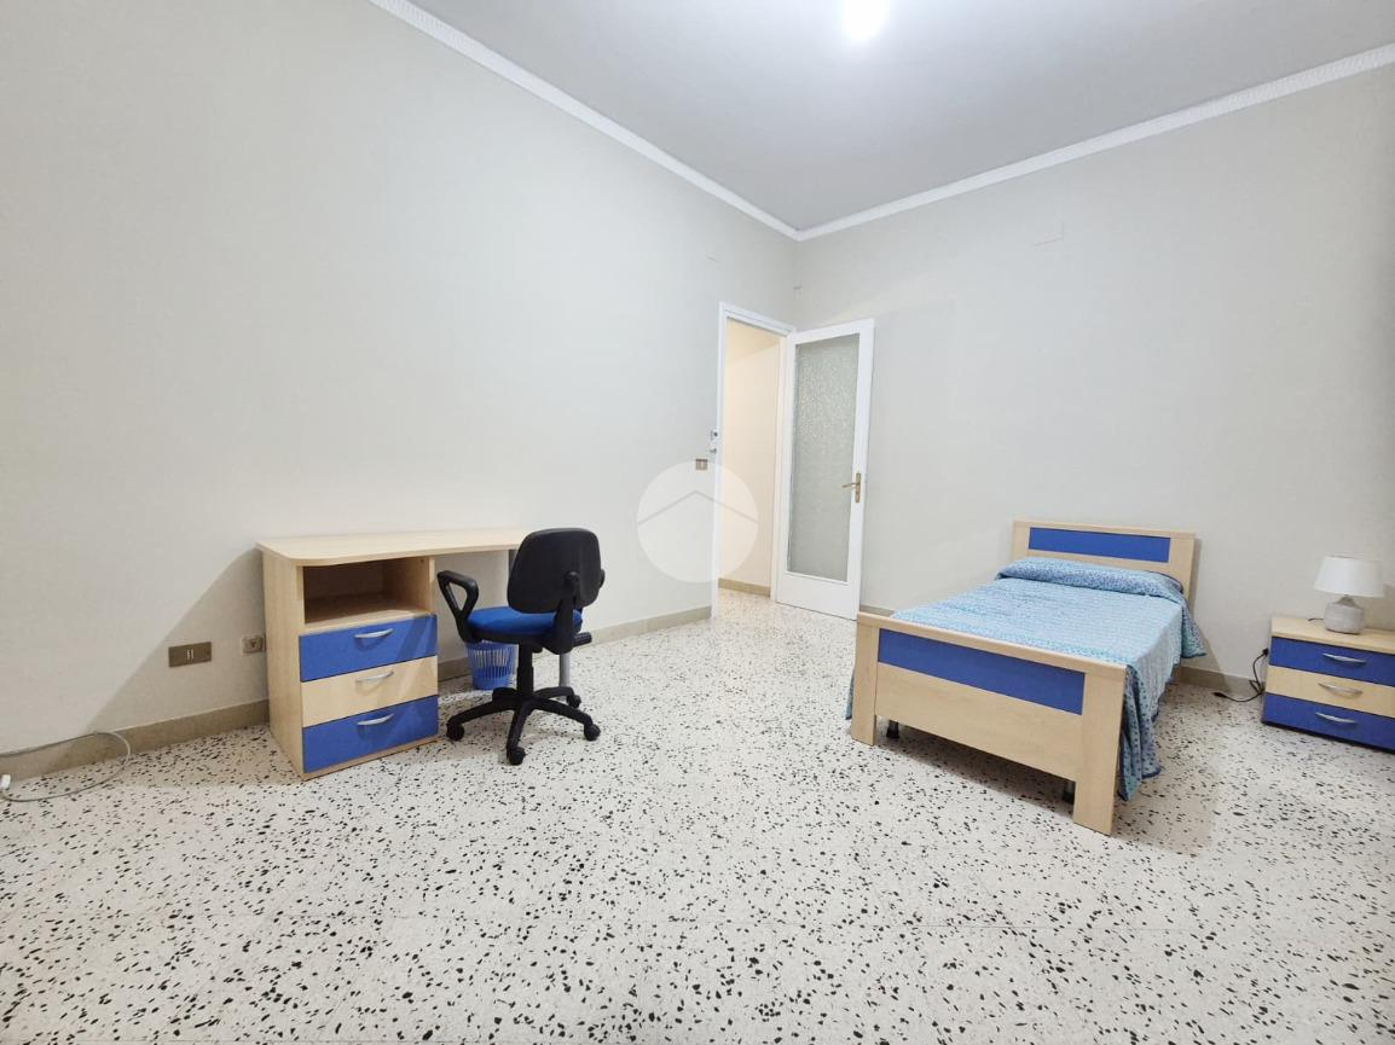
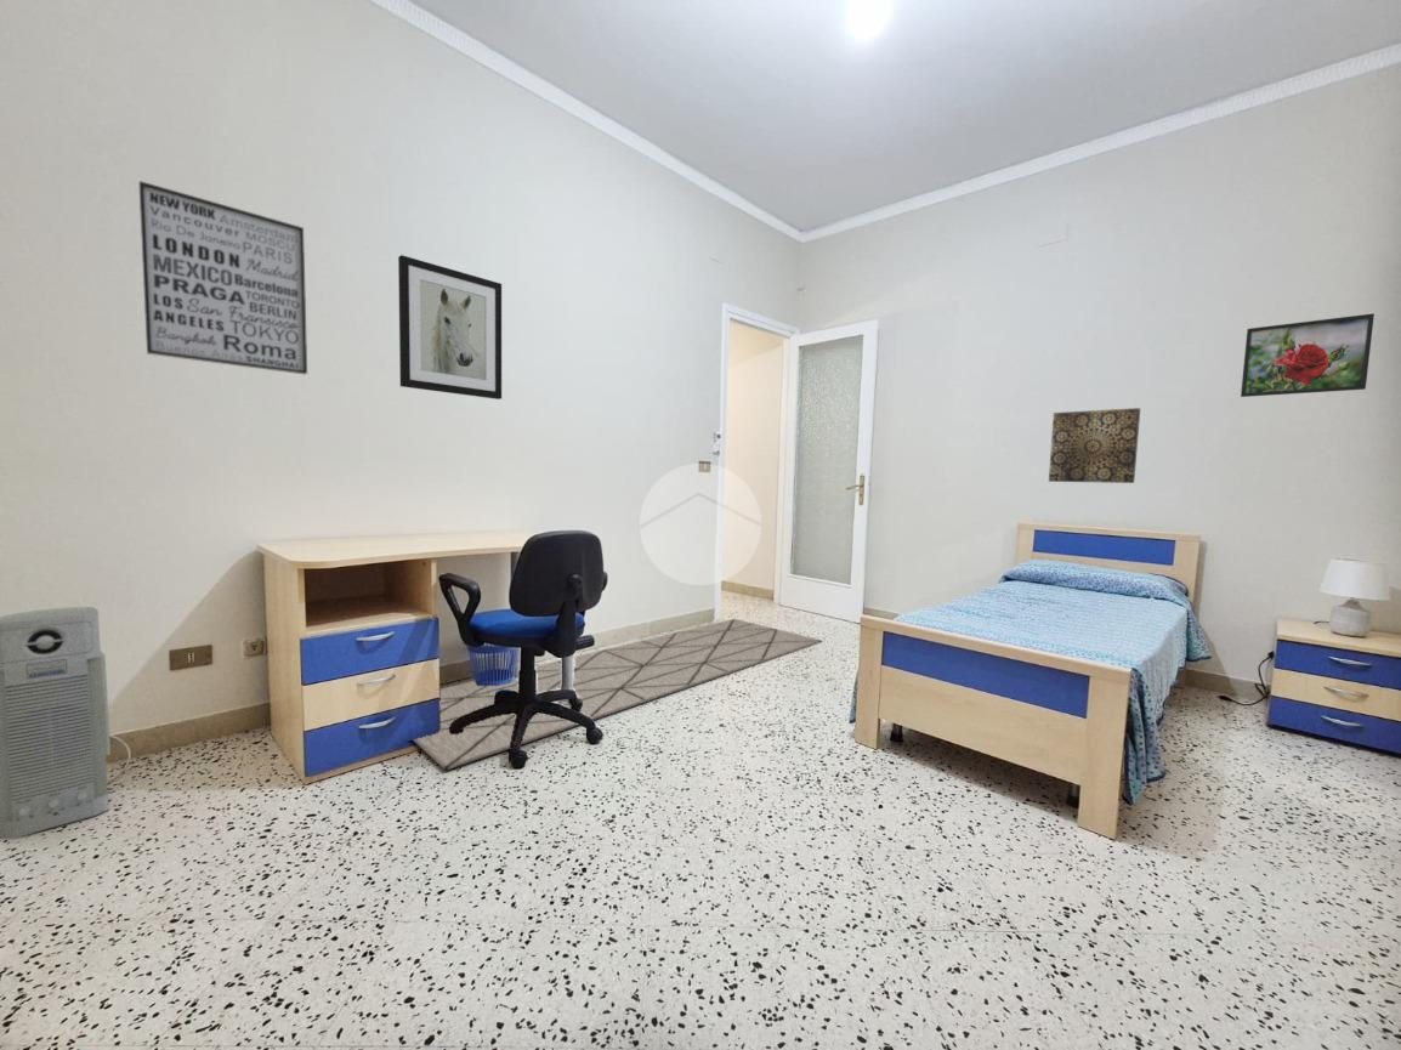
+ wall art (229, 286)
+ rug (642, 666)
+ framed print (1303, 357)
+ wall art (1091, 447)
+ air purifier (53, 709)
+ wall art (453, 331)
